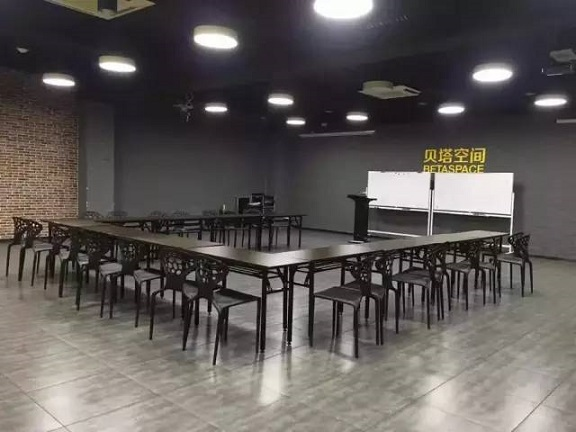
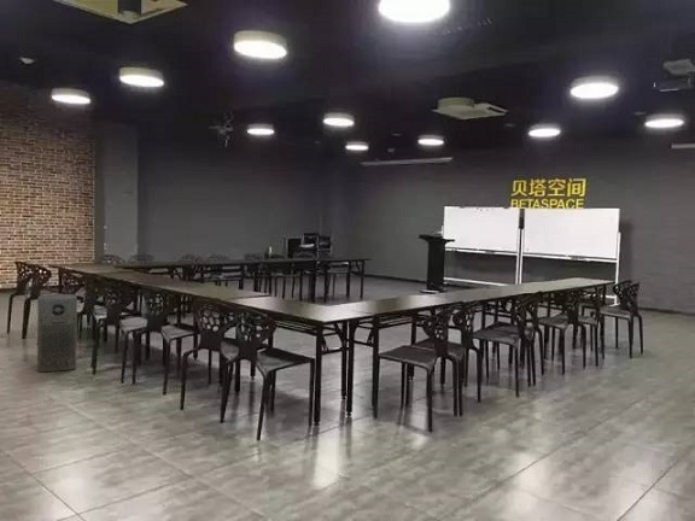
+ air purifier (57, 330)
